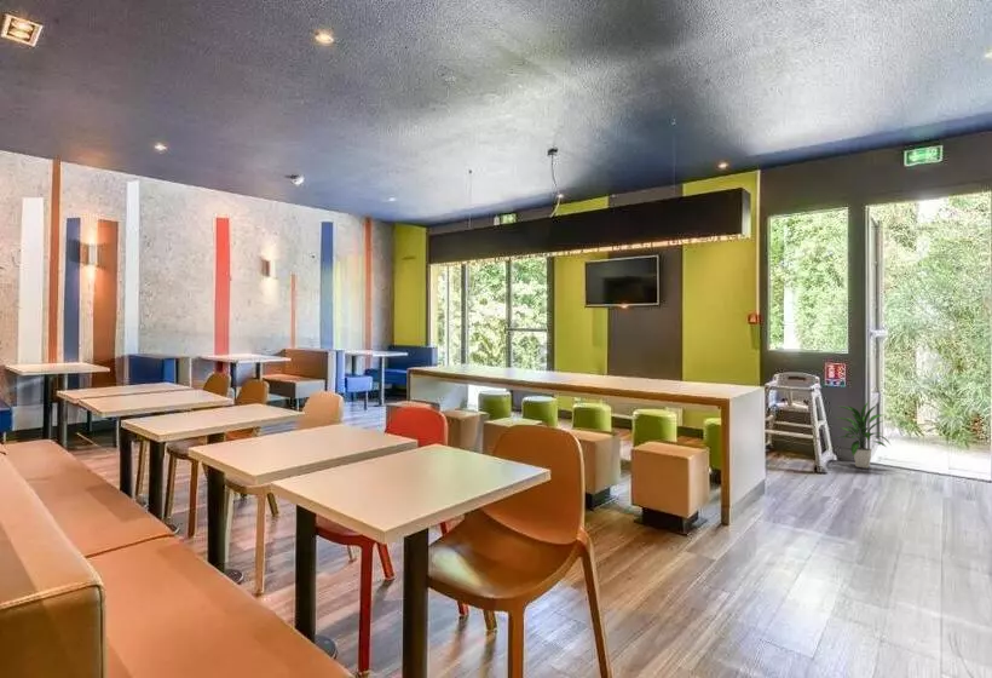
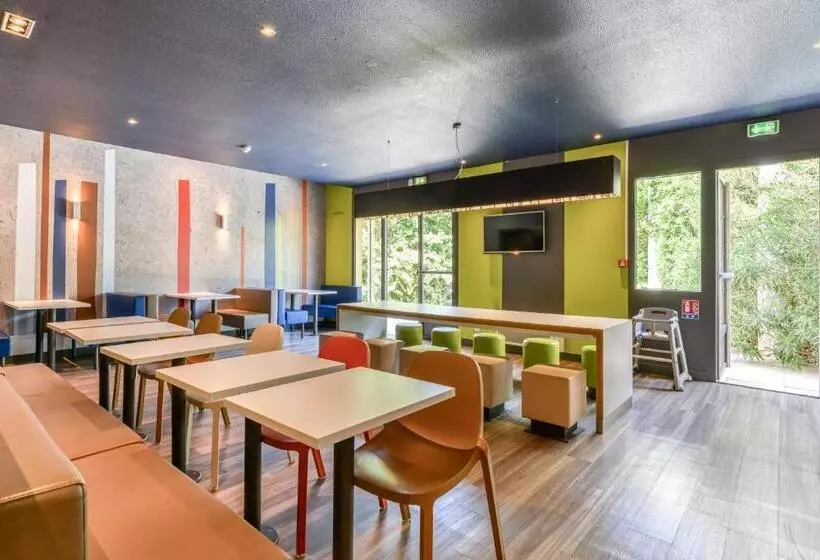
- indoor plant (860, 433)
